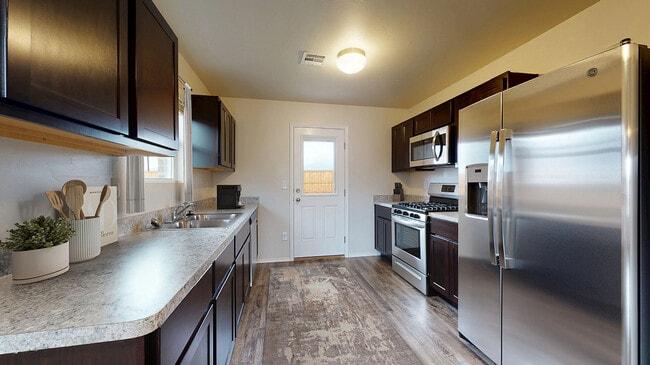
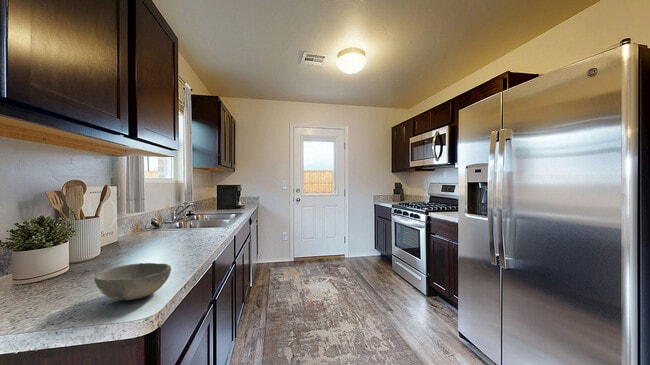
+ bowl (135, 282)
